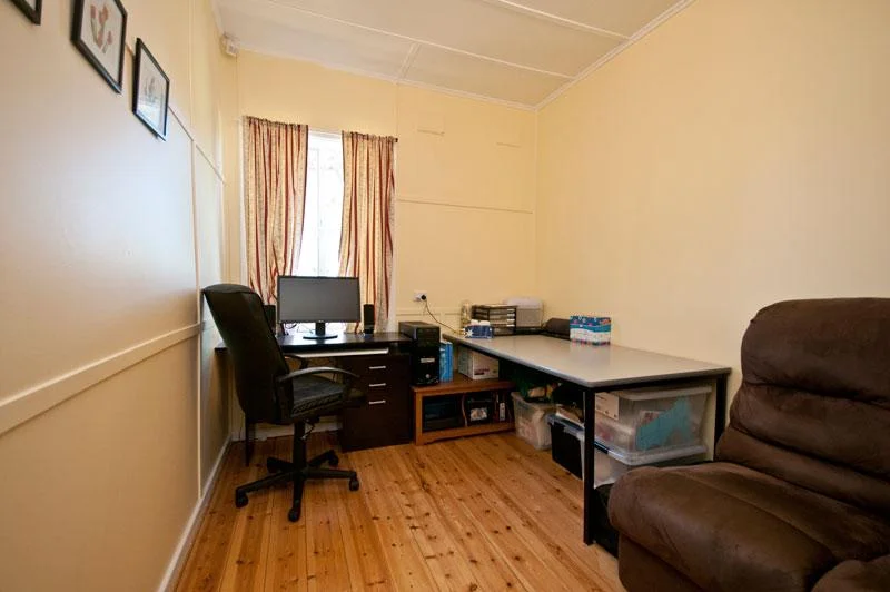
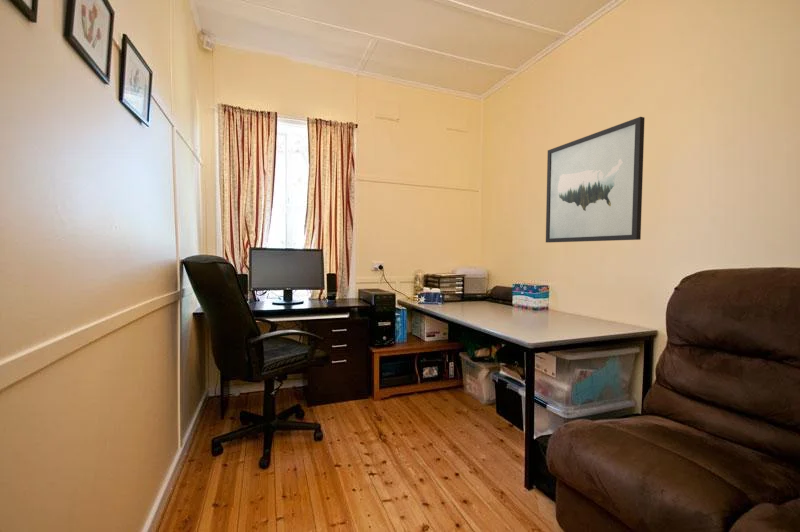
+ wall art (587, 189)
